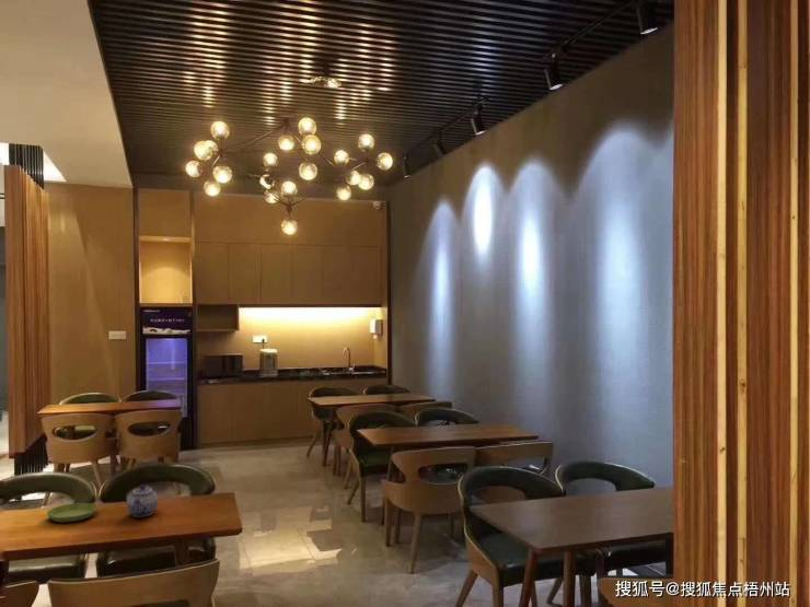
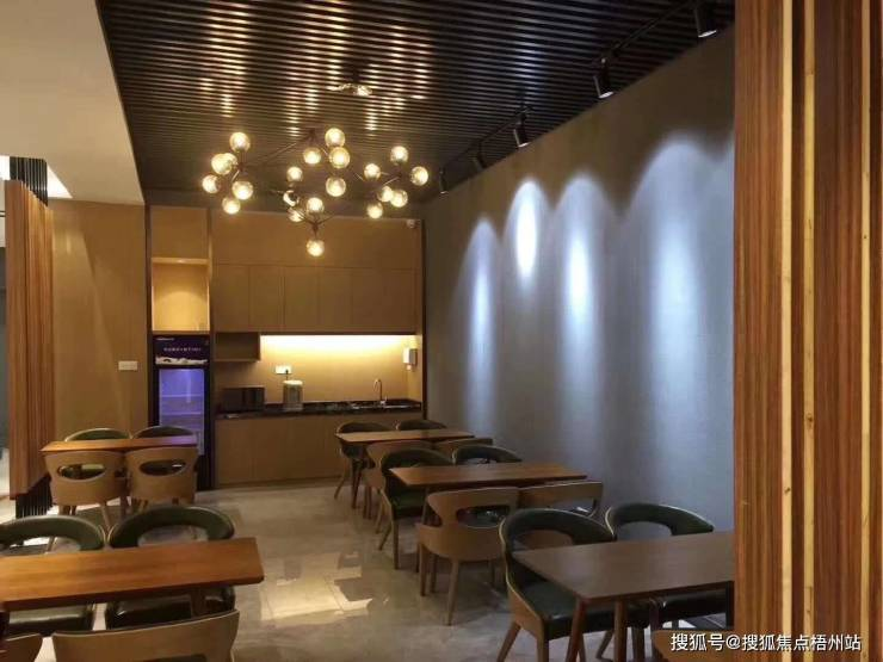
- teapot (142, 499)
- saucer (72, 513)
